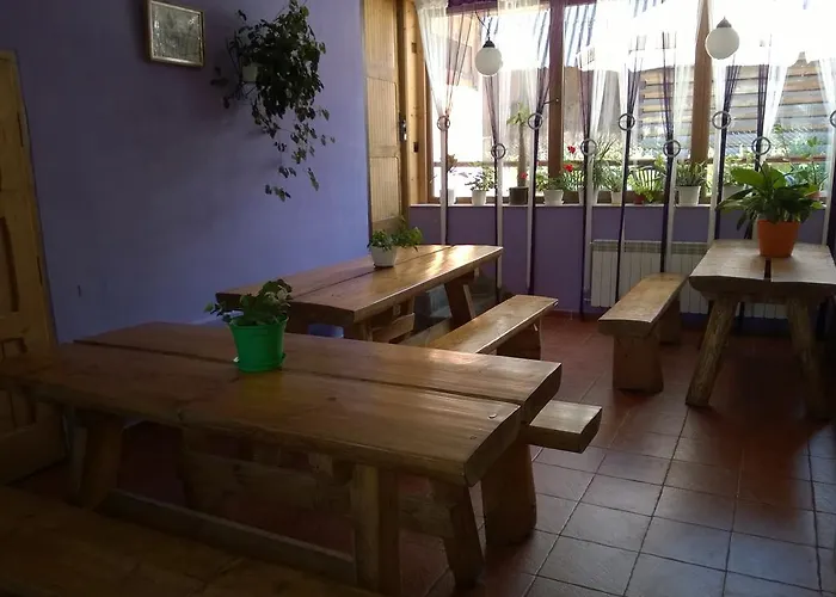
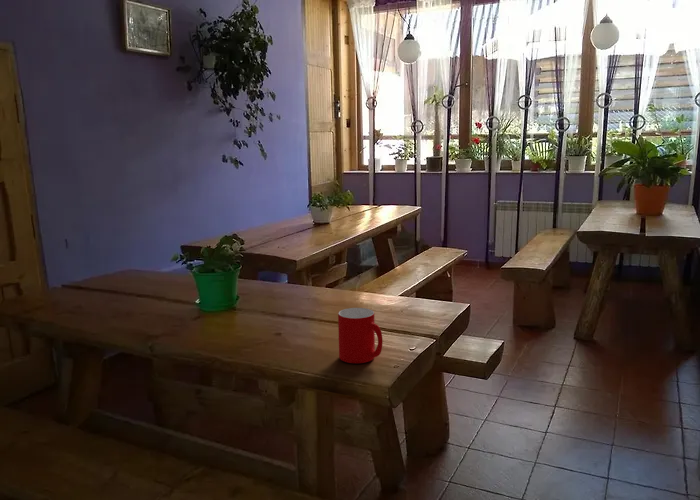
+ cup (362, 336)
